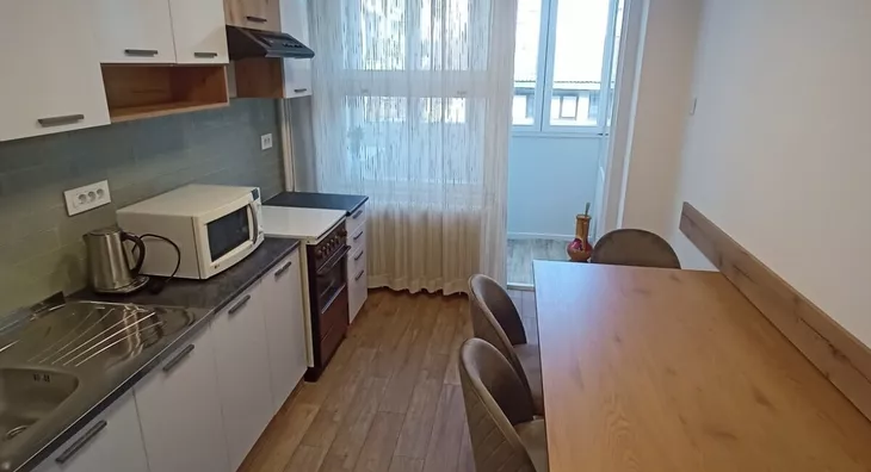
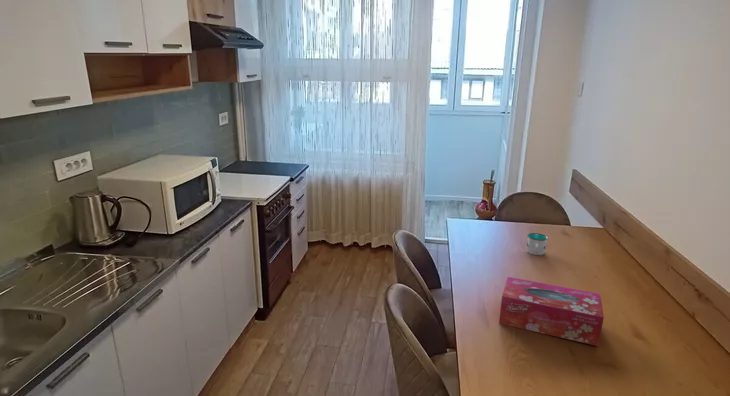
+ mug (536, 245)
+ tissue box (549, 308)
